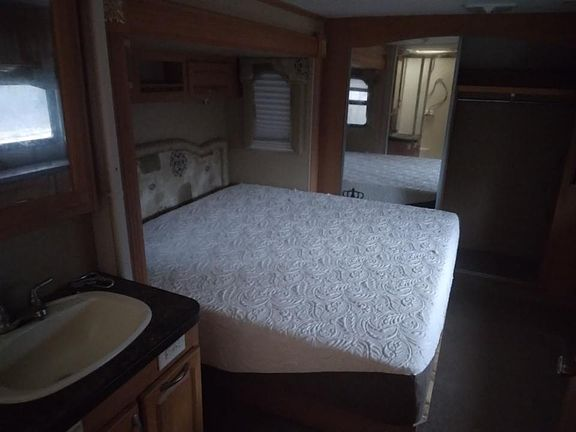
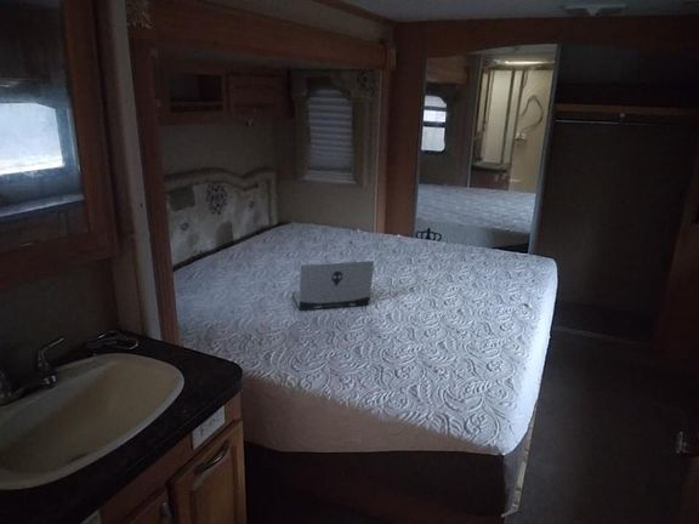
+ laptop (330, 279)
